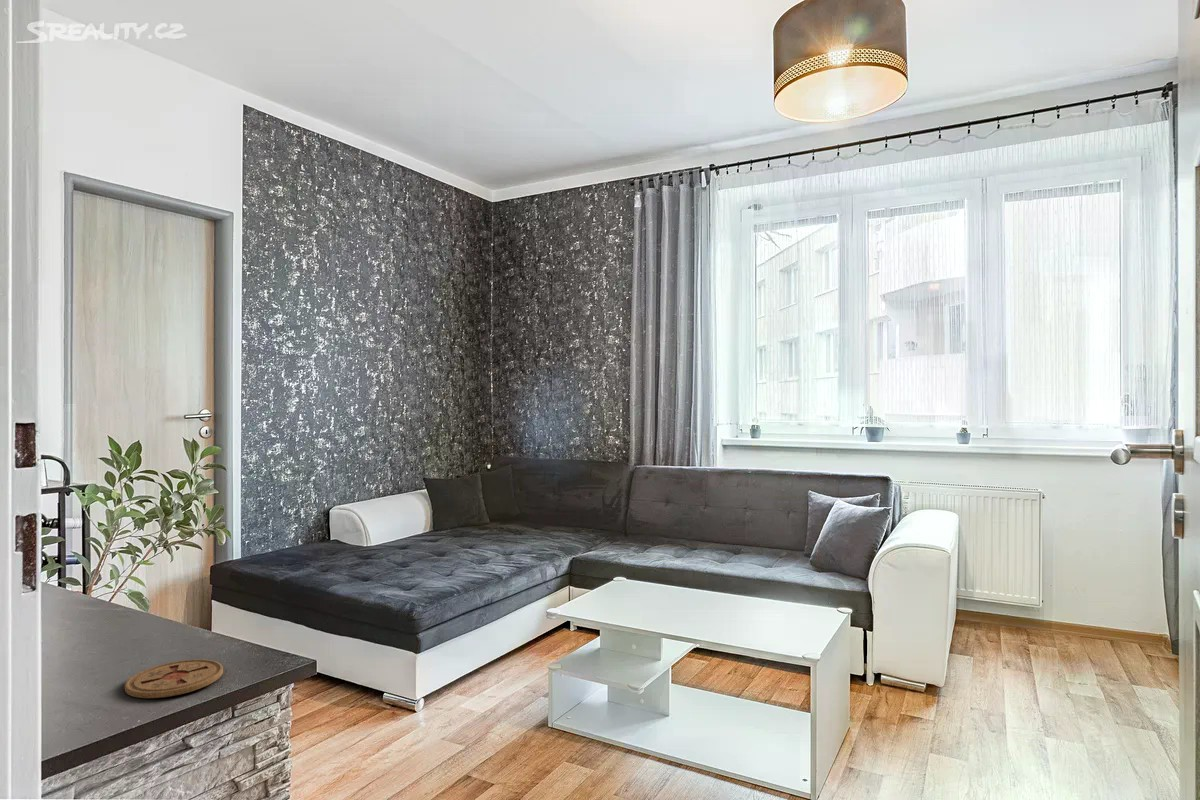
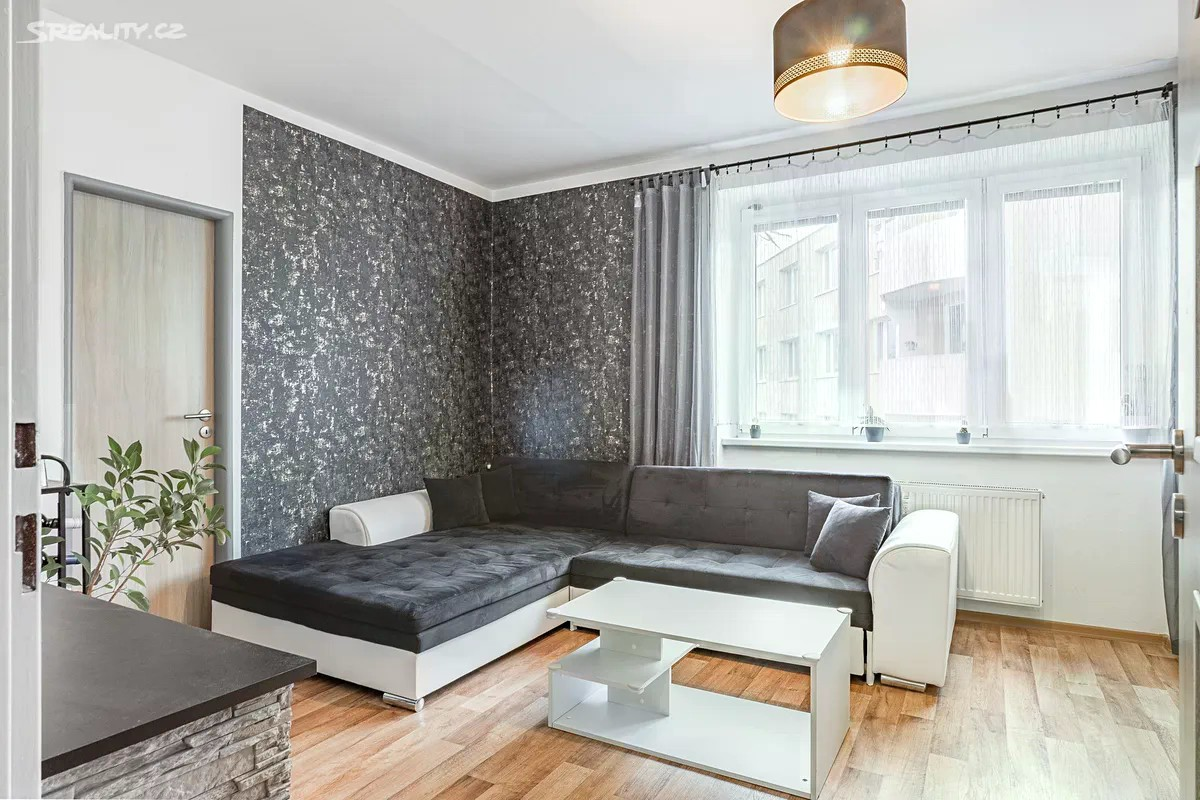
- coaster (175, 677)
